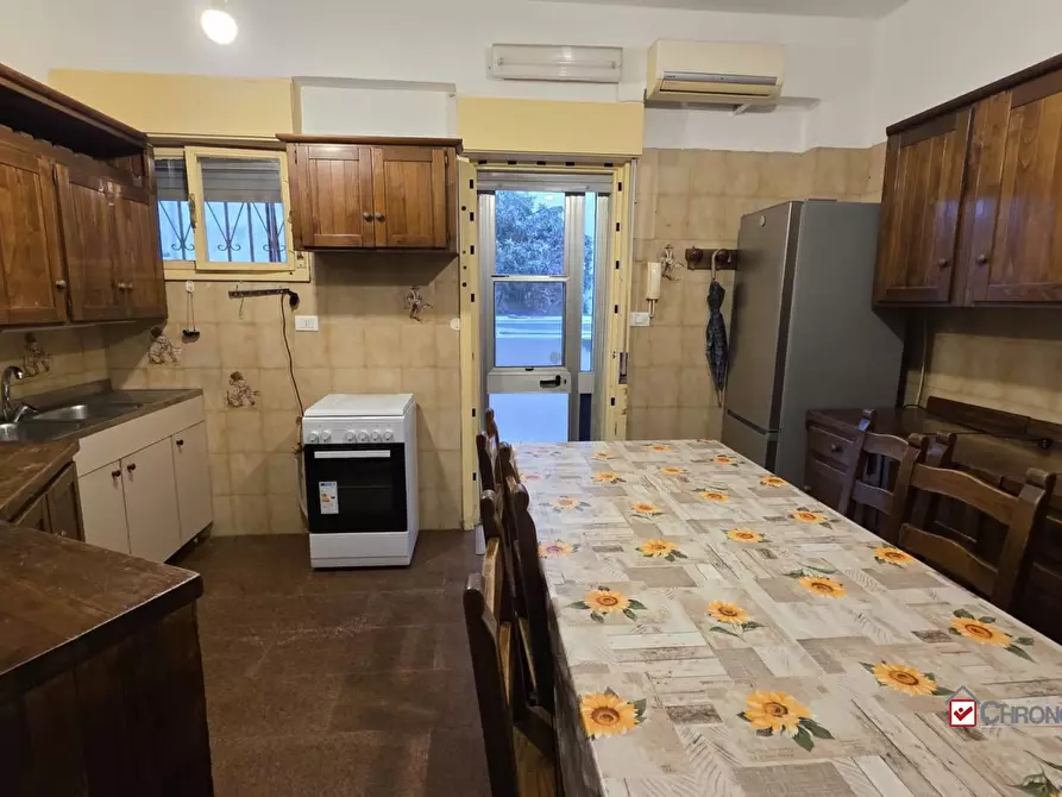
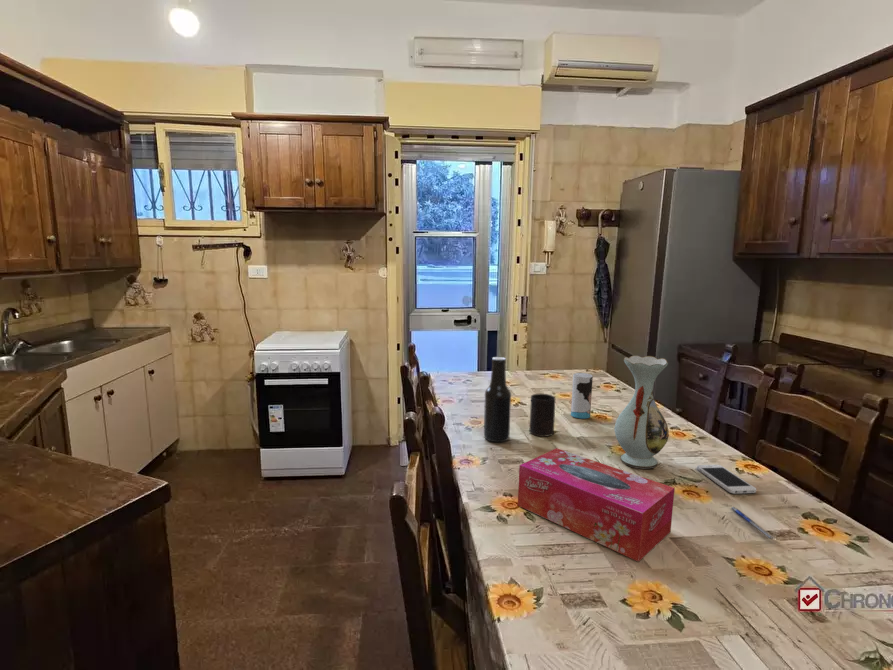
+ pen (751, 522)
+ cup (581, 395)
+ cup (542, 414)
+ smartphone (724, 478)
+ tissue box (591, 497)
+ vase (642, 411)
+ beer bottle (497, 398)
